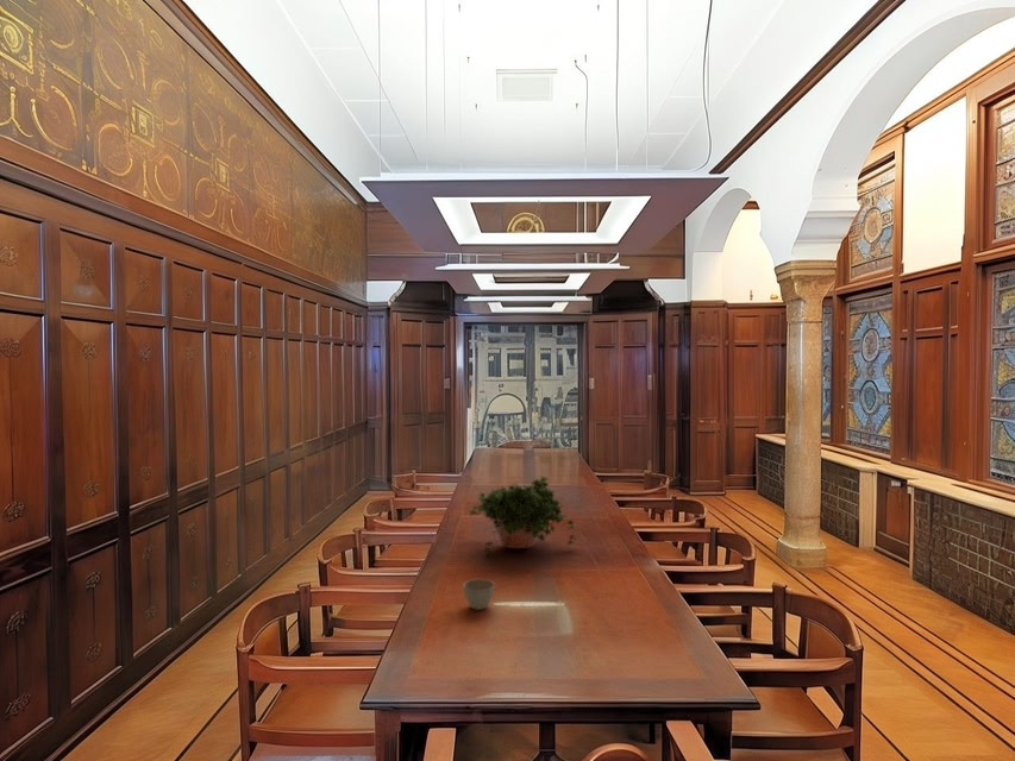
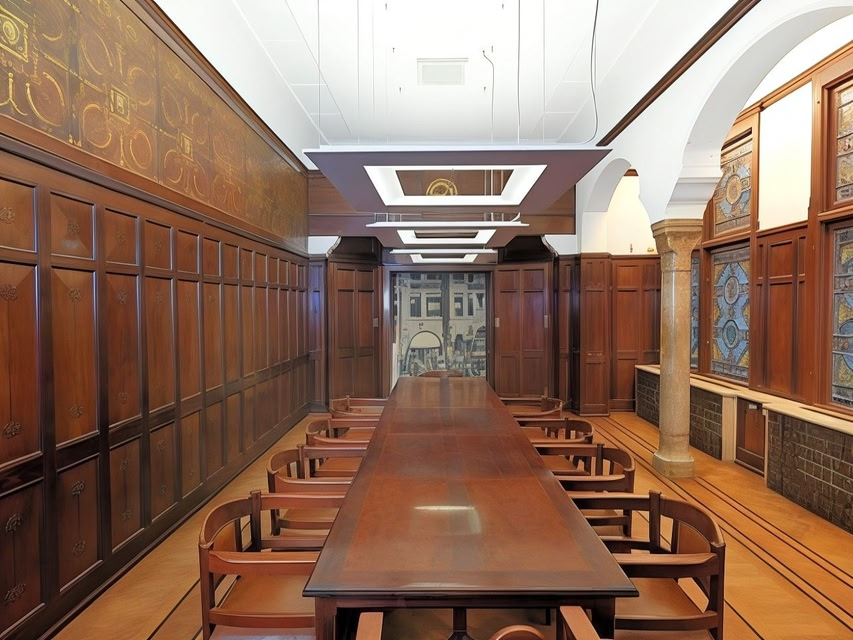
- potted plant (520, 511)
- flower pot (478, 595)
